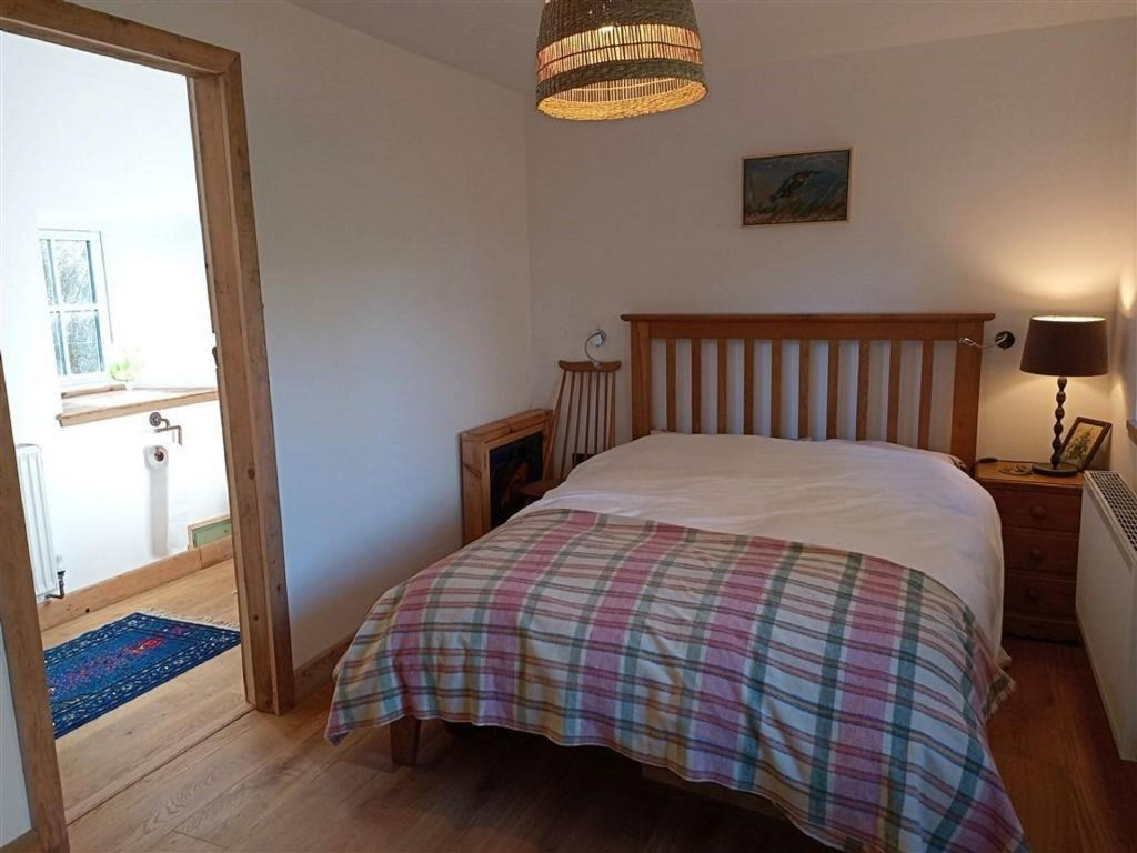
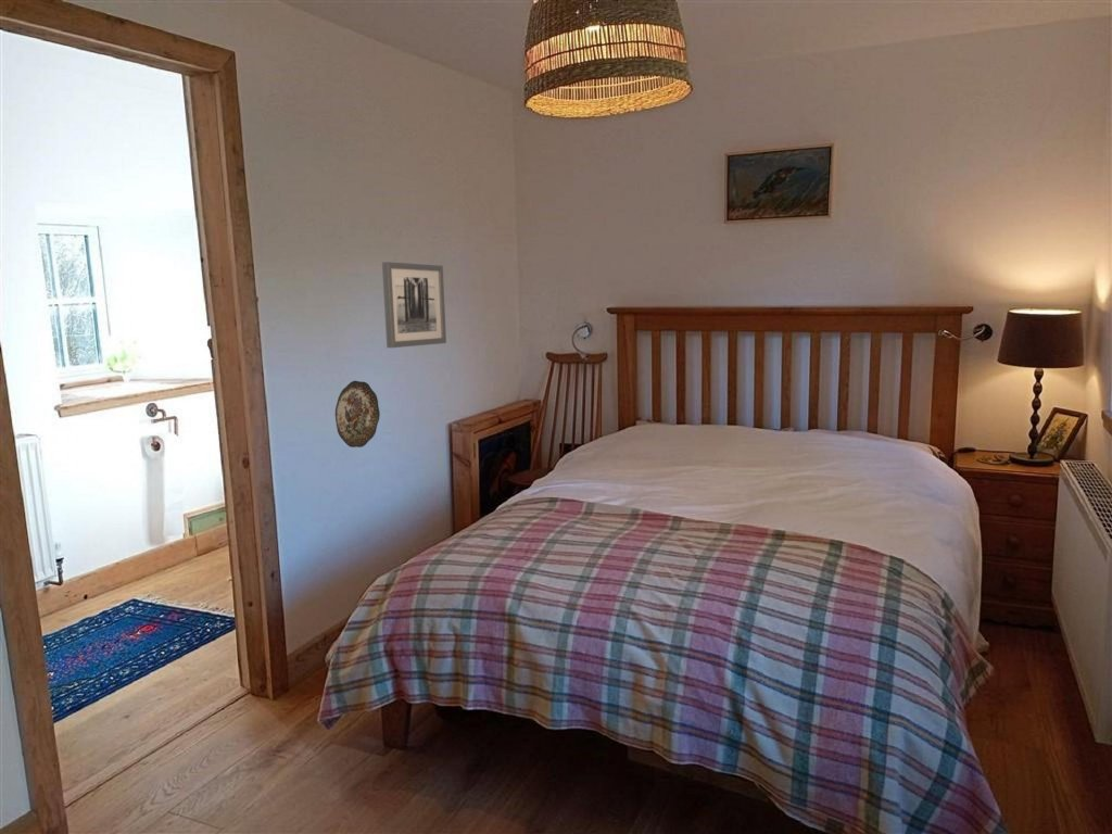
+ wall art (416, 304)
+ decorative plate (355, 414)
